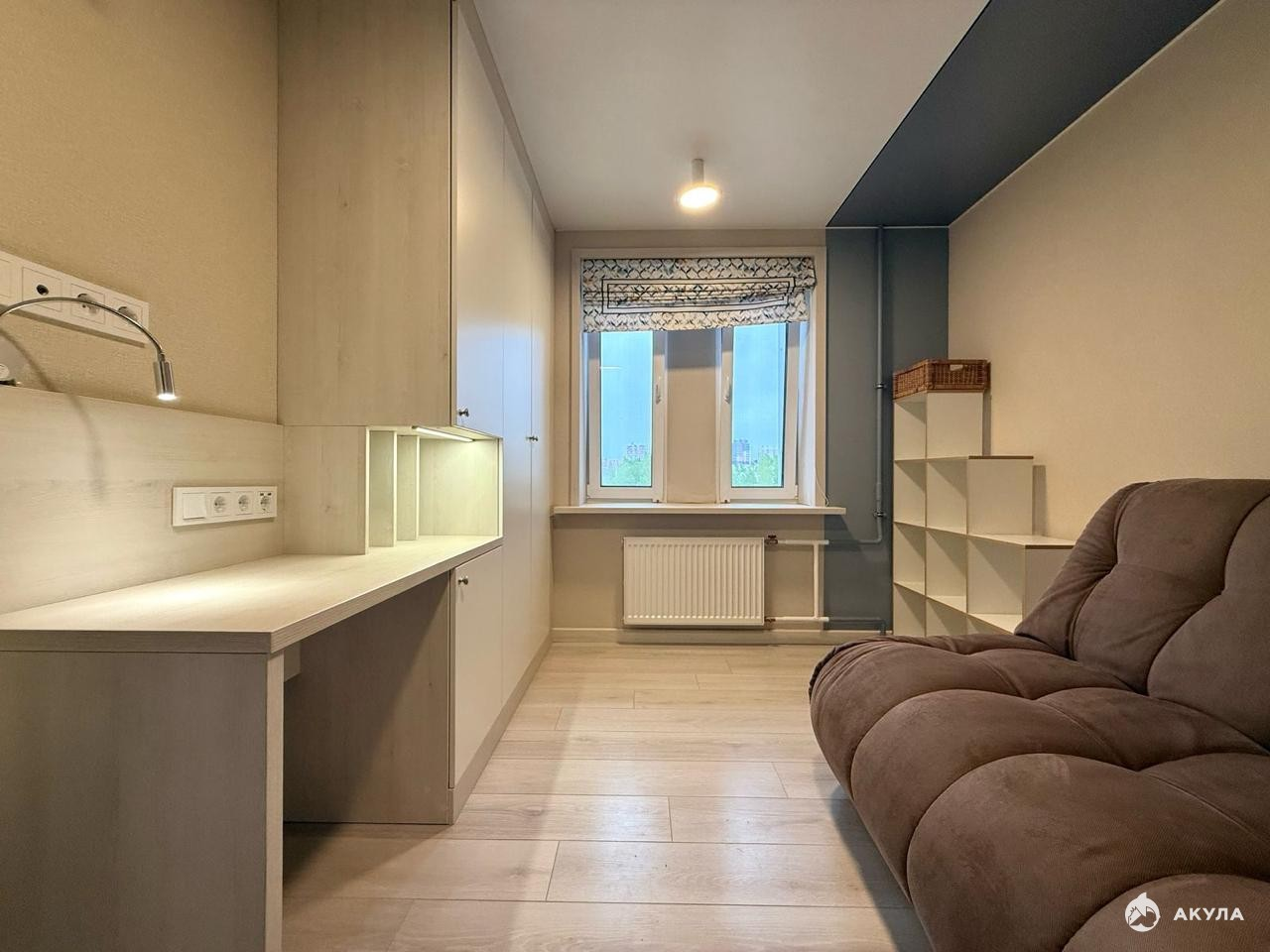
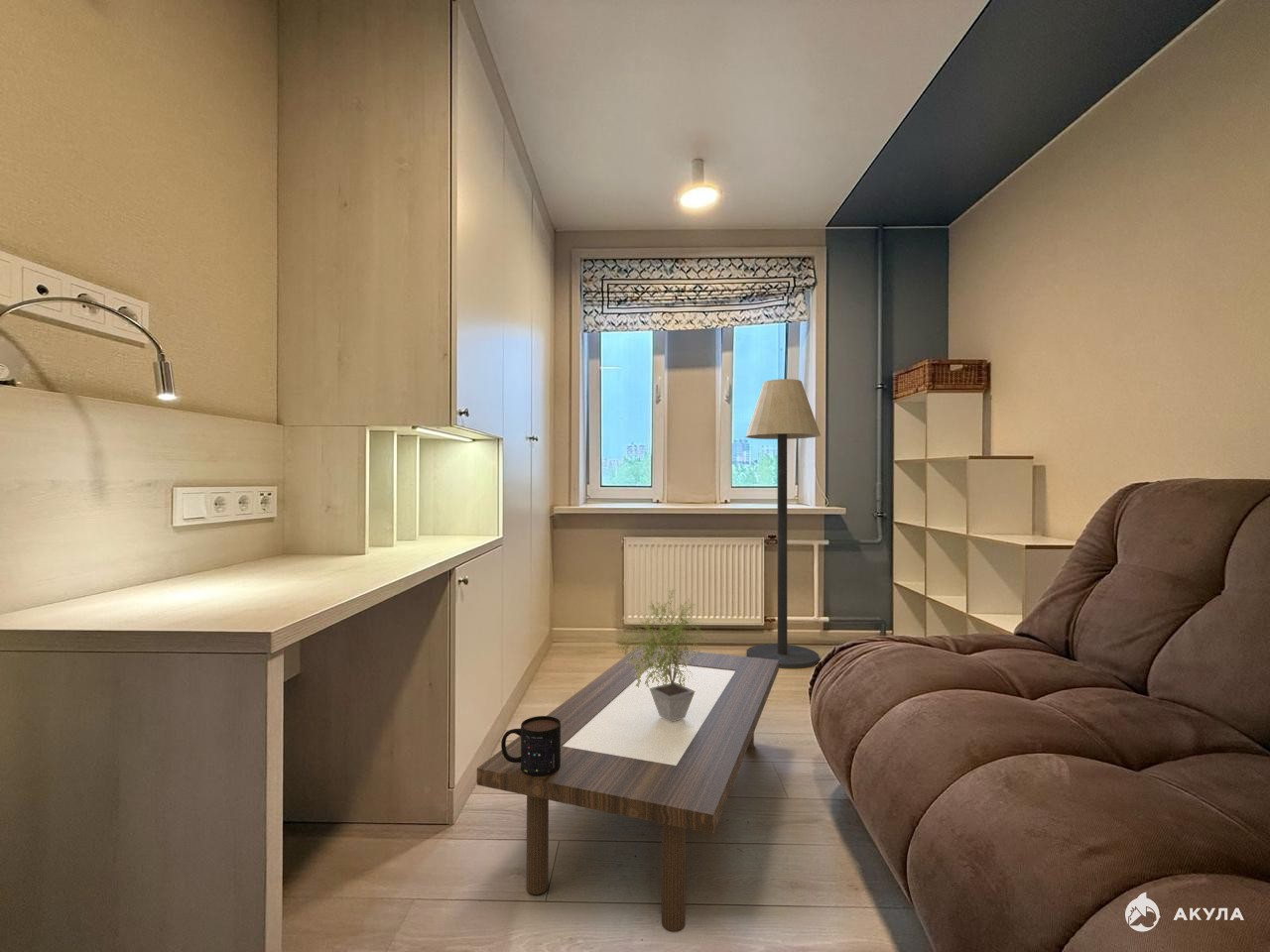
+ potted plant (663, 653)
+ mug (531, 744)
+ coffee table (663, 751)
+ floor lamp (782, 519)
